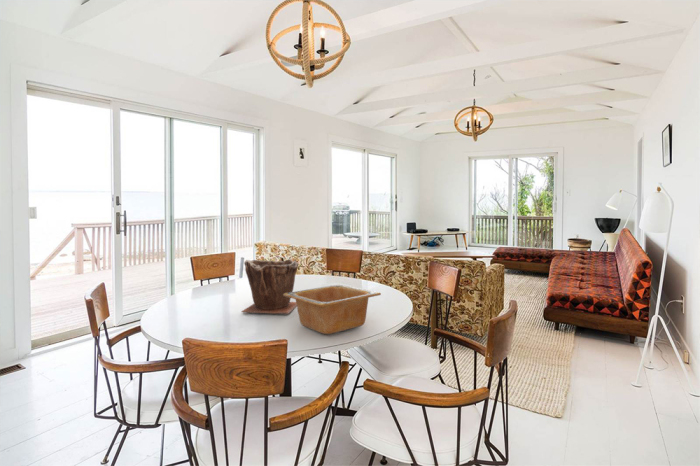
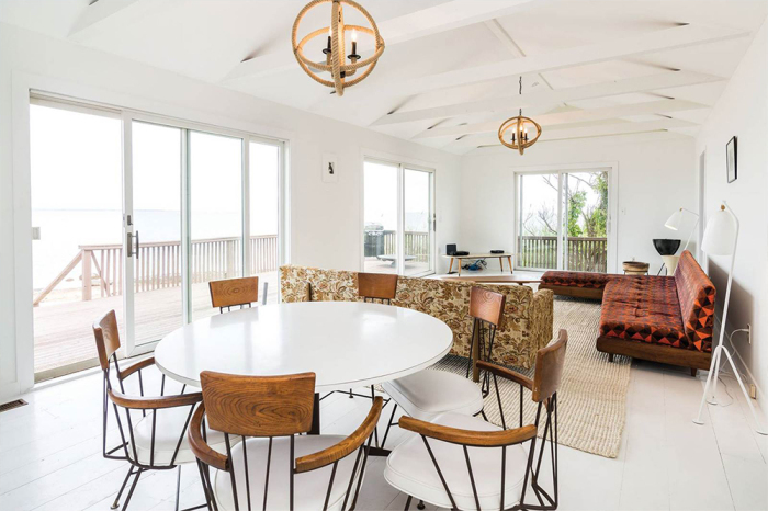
- plant pot (271, 284)
- serving bowl (331, 309)
